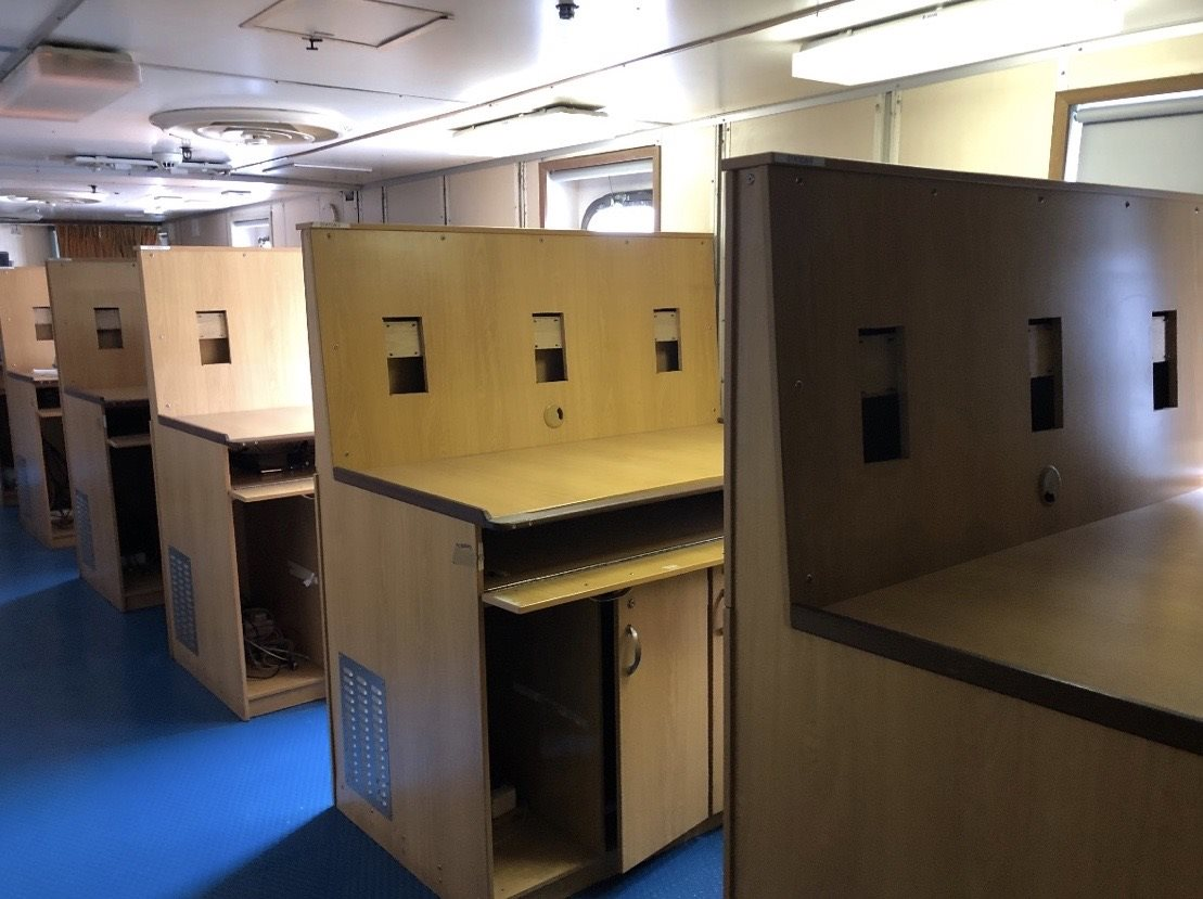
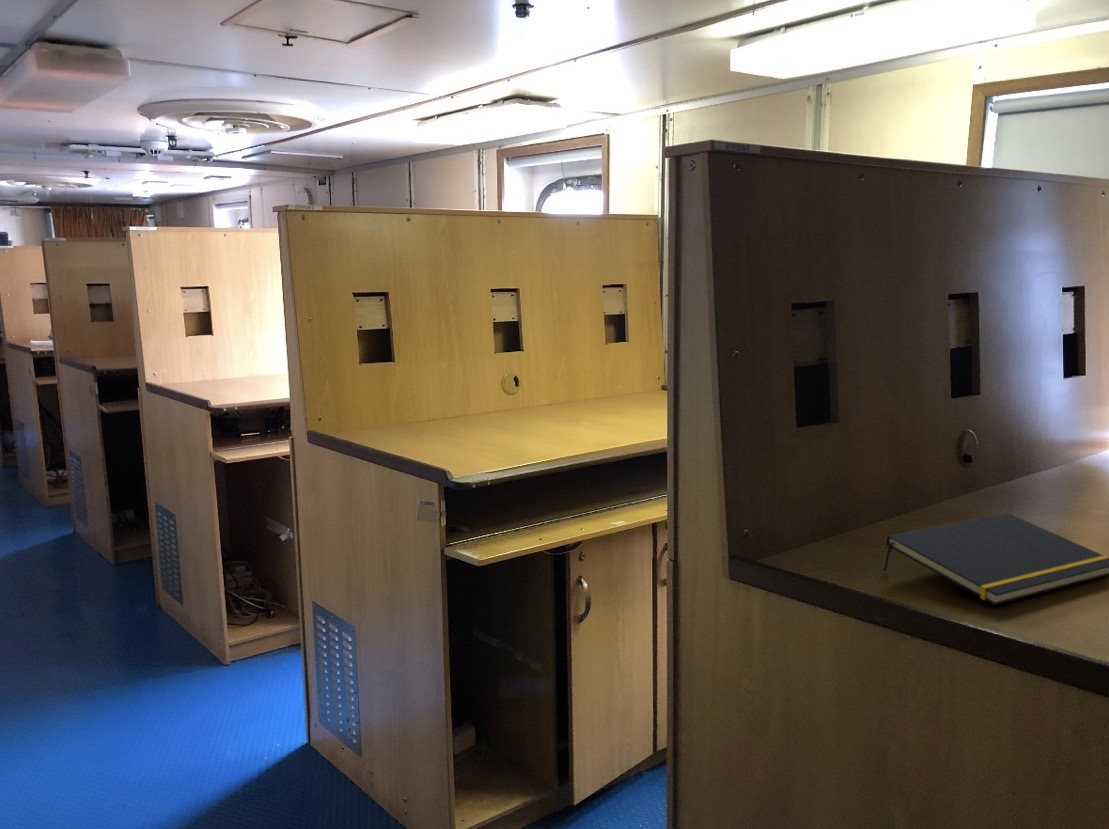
+ notepad (1001, 553)
